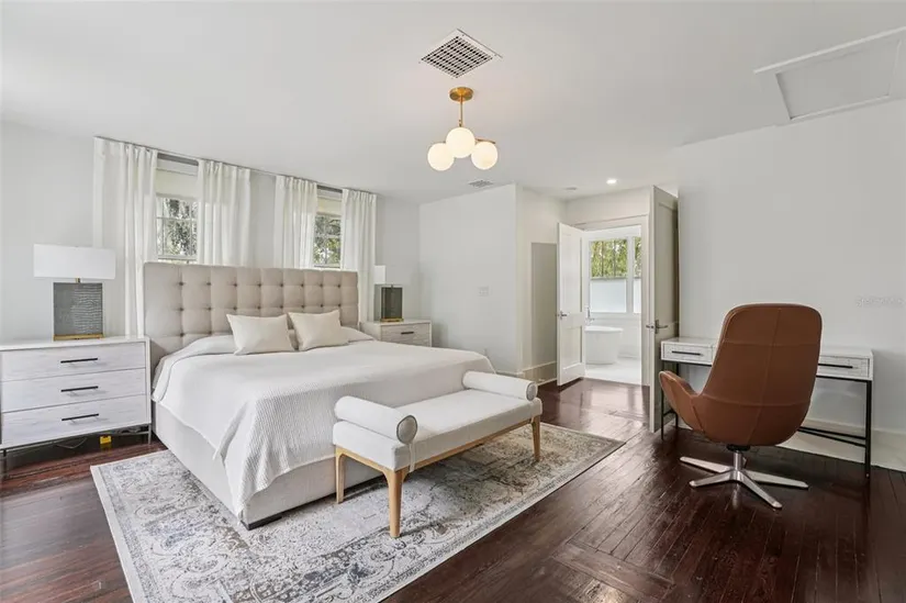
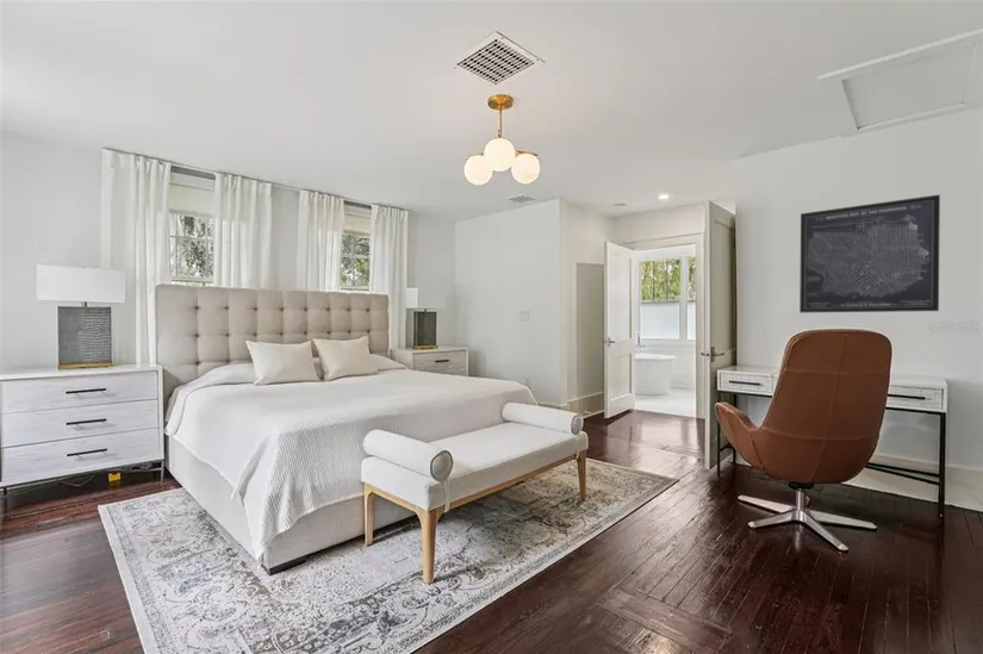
+ wall art (864, 259)
